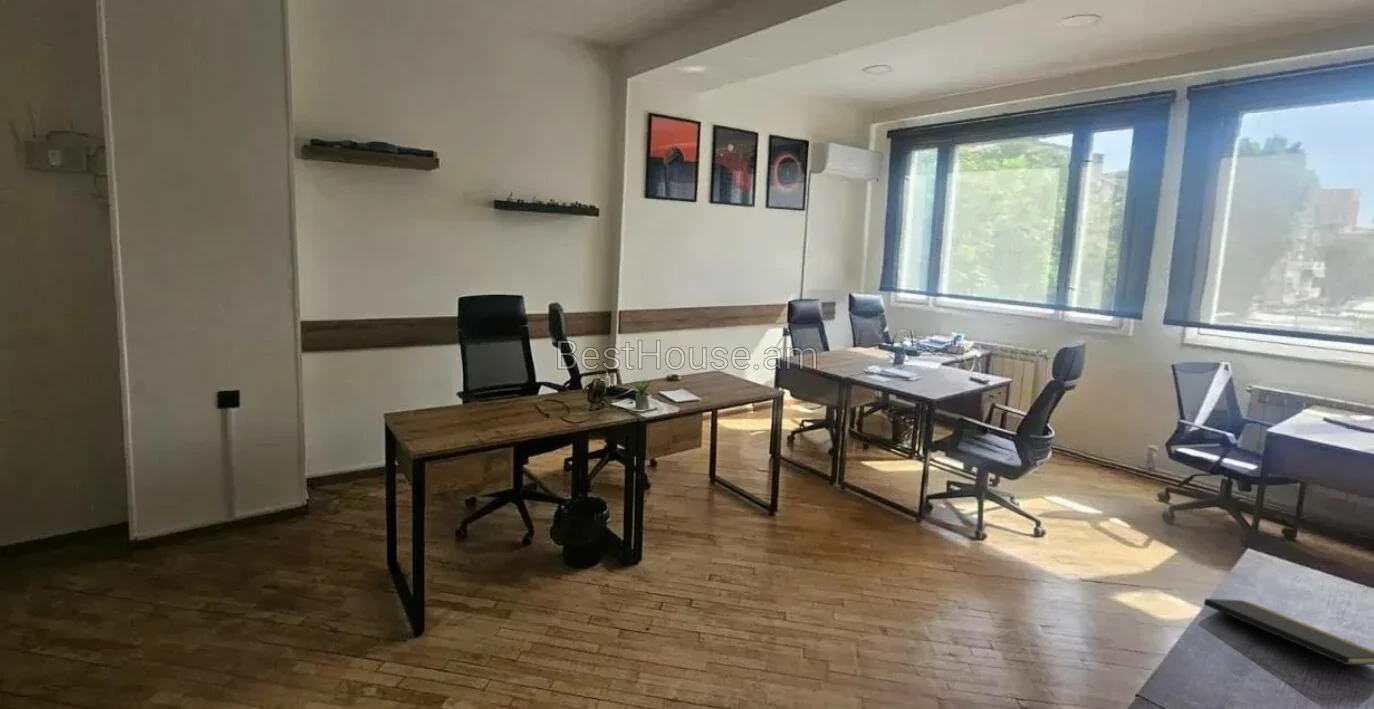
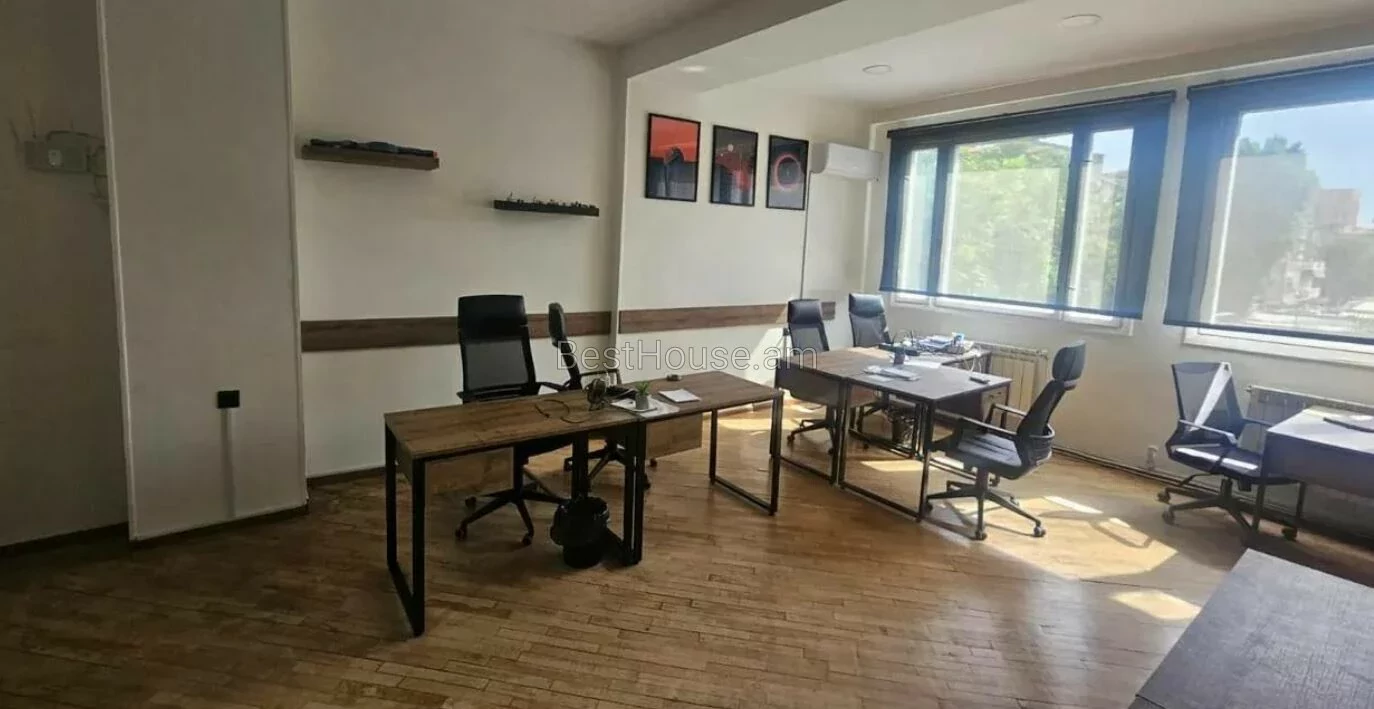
- notepad (1291, 629)
